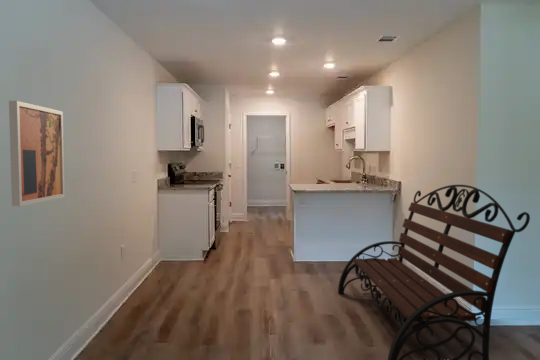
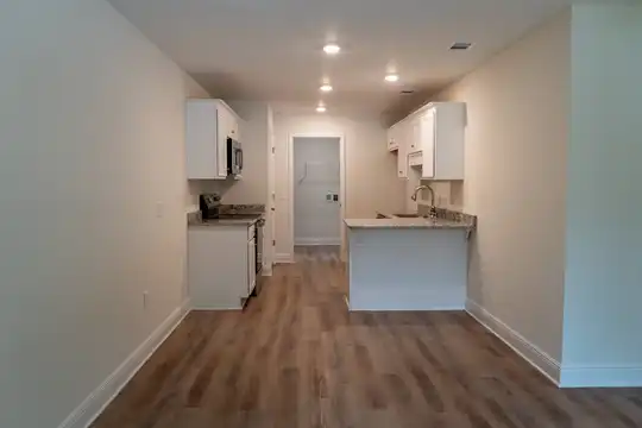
- wall art (39, 154)
- bench (411, 255)
